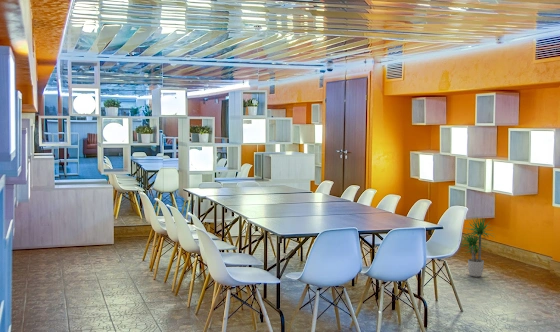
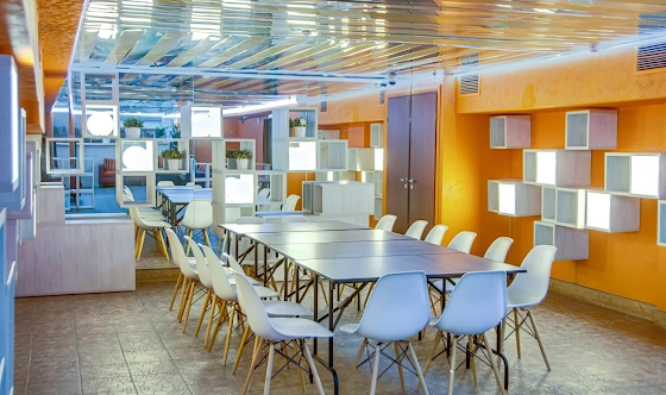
- potted plant (477, 246)
